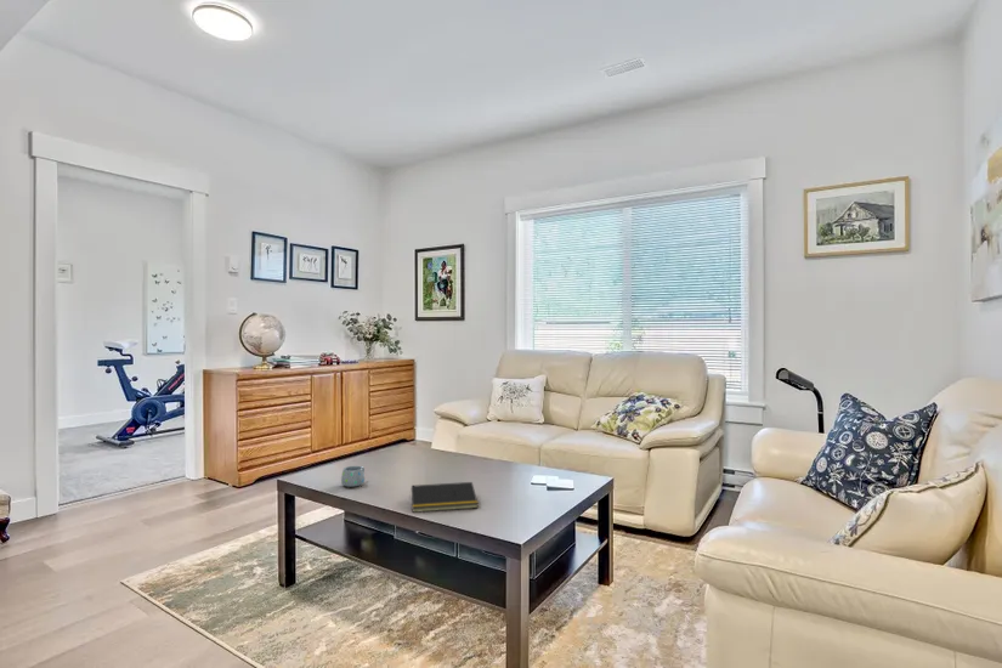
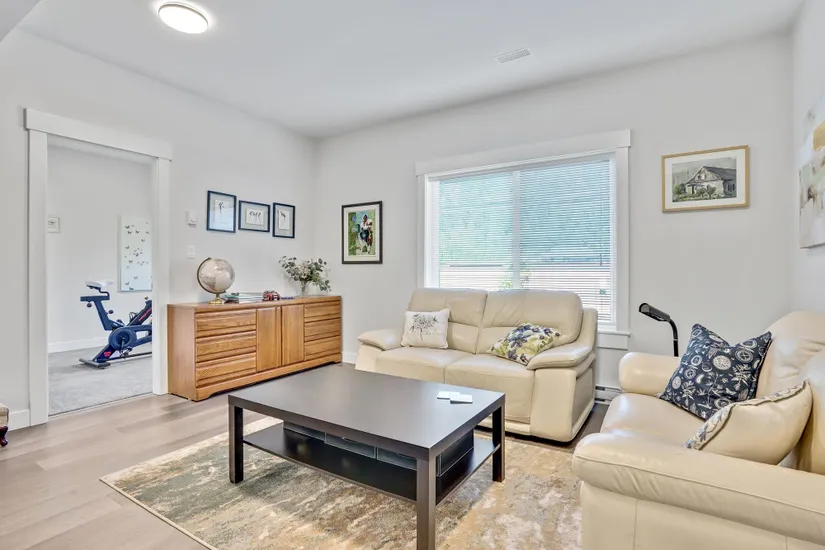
- notepad (443, 496)
- mug (355, 475)
